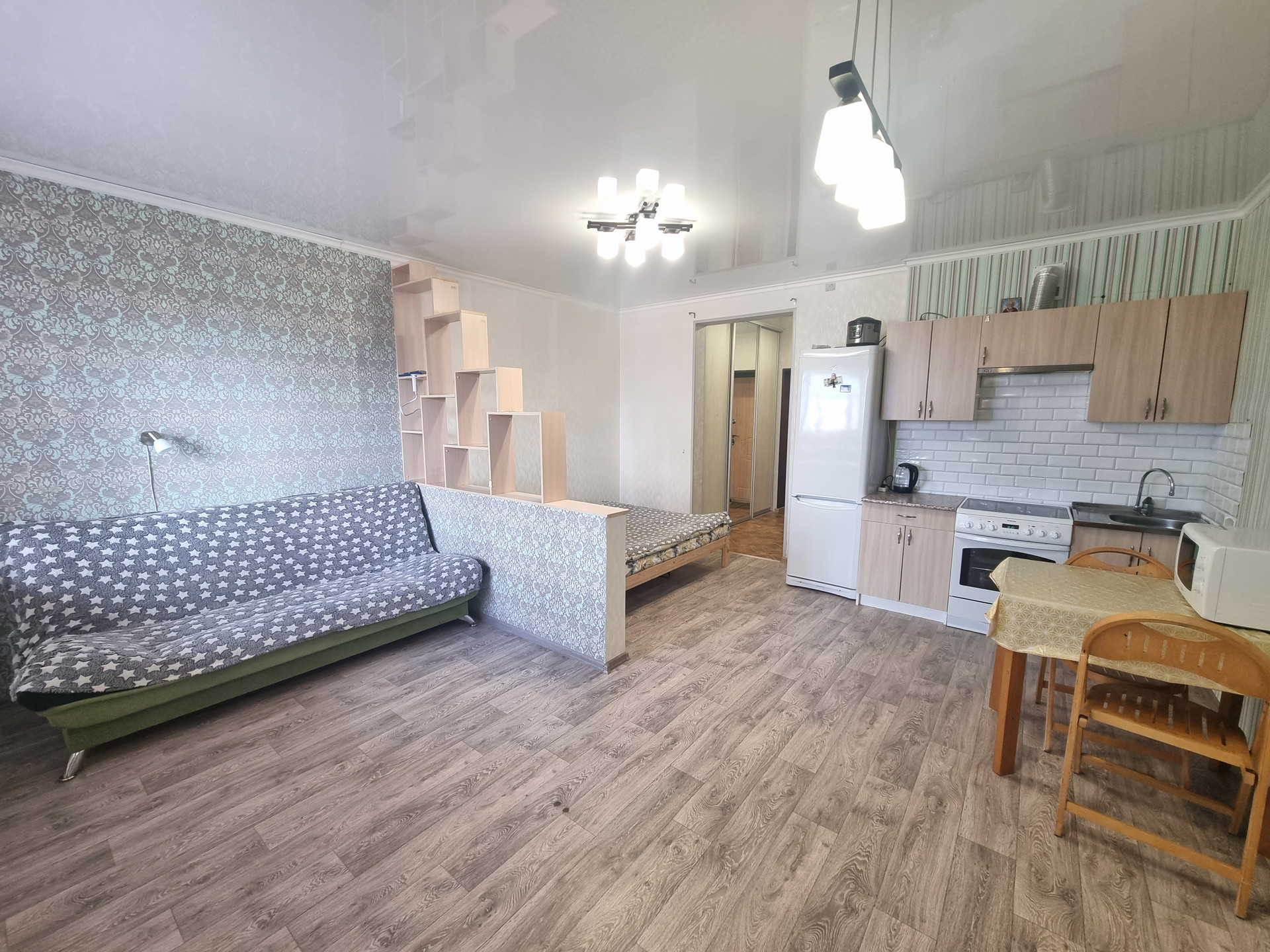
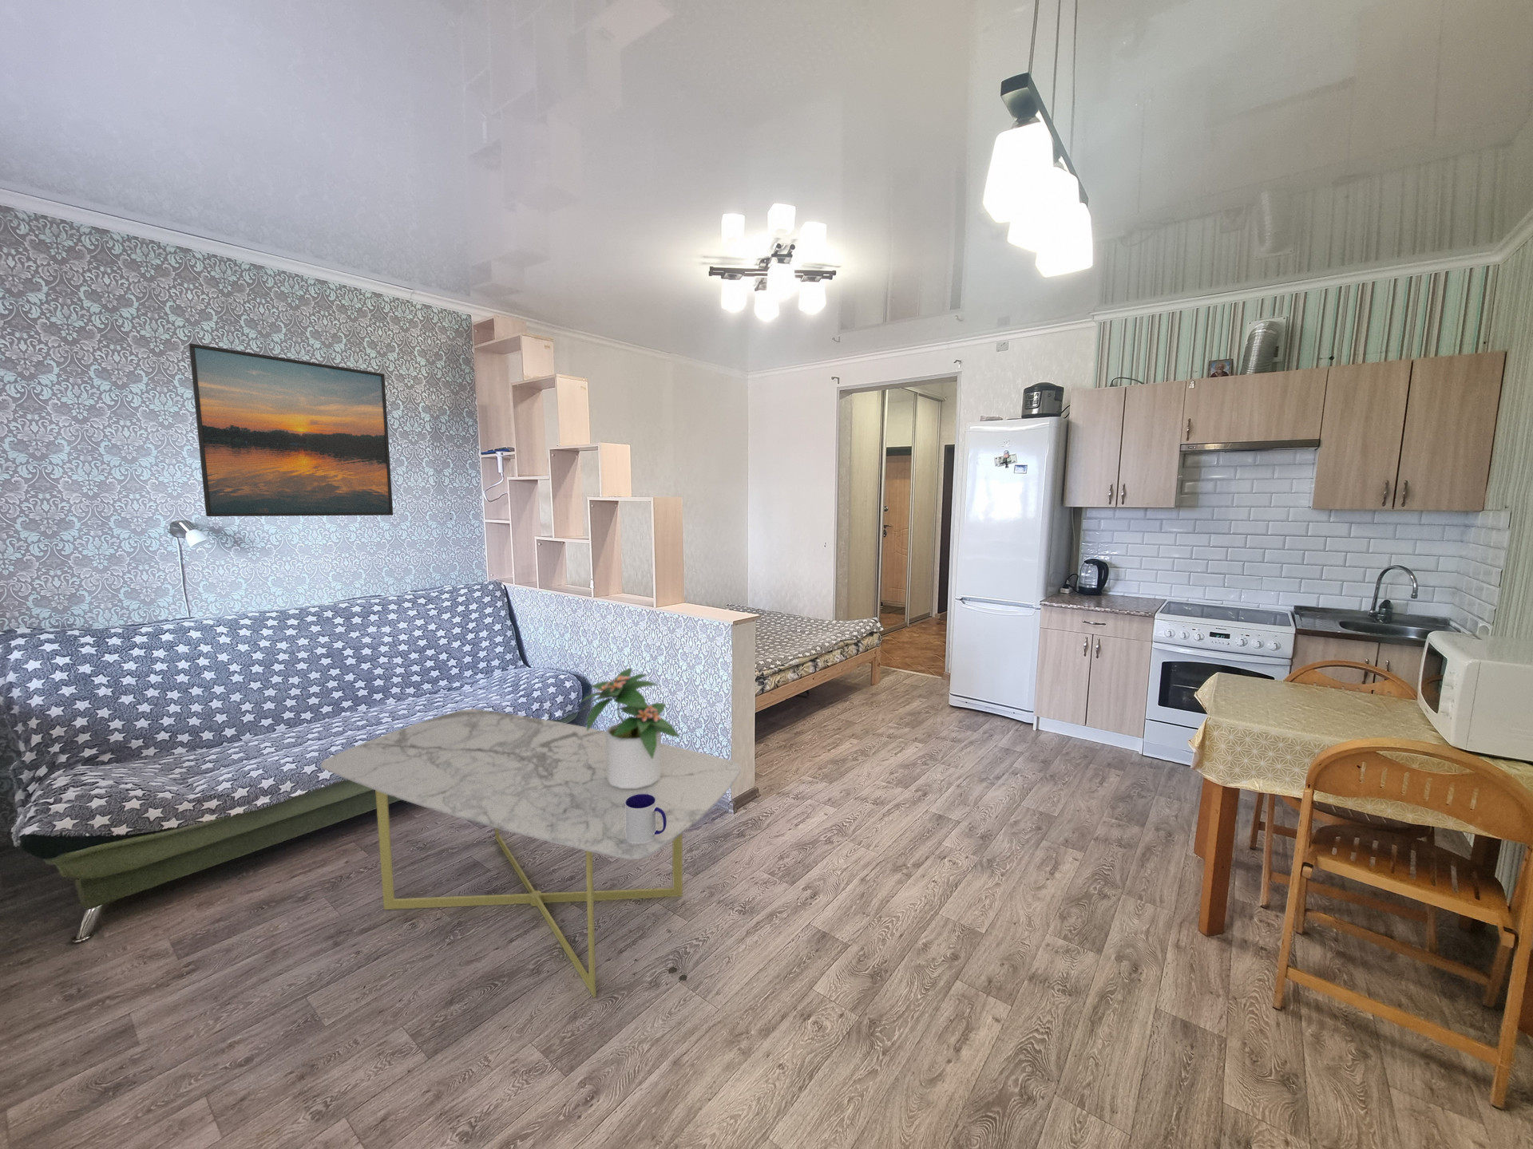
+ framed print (302, 439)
+ potted plant (625, 727)
+ coffee table (535, 834)
+ mug (646, 818)
